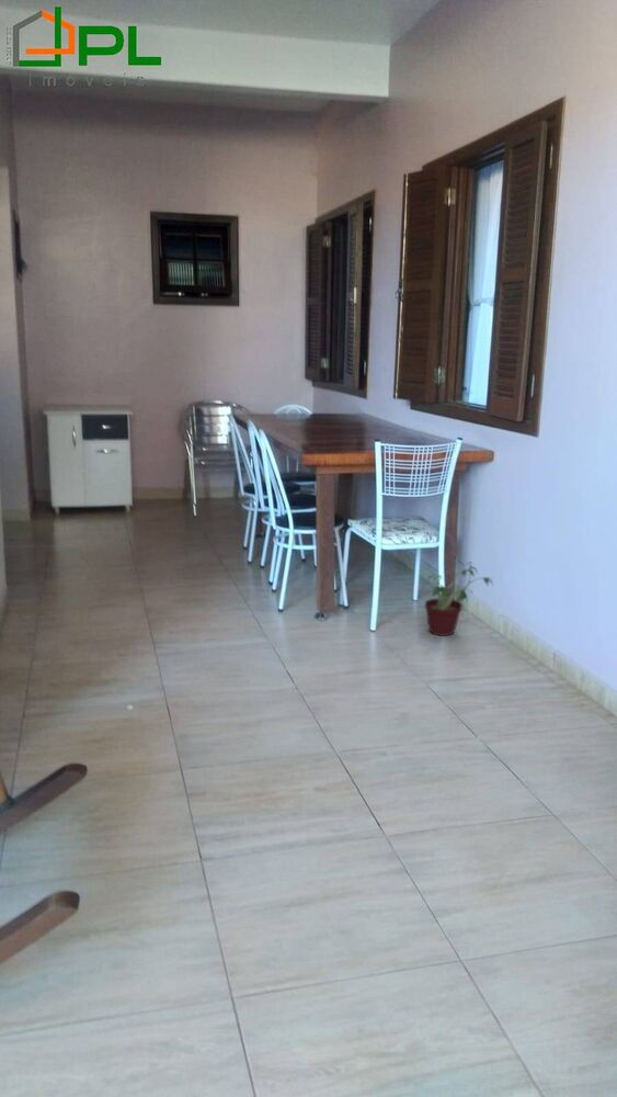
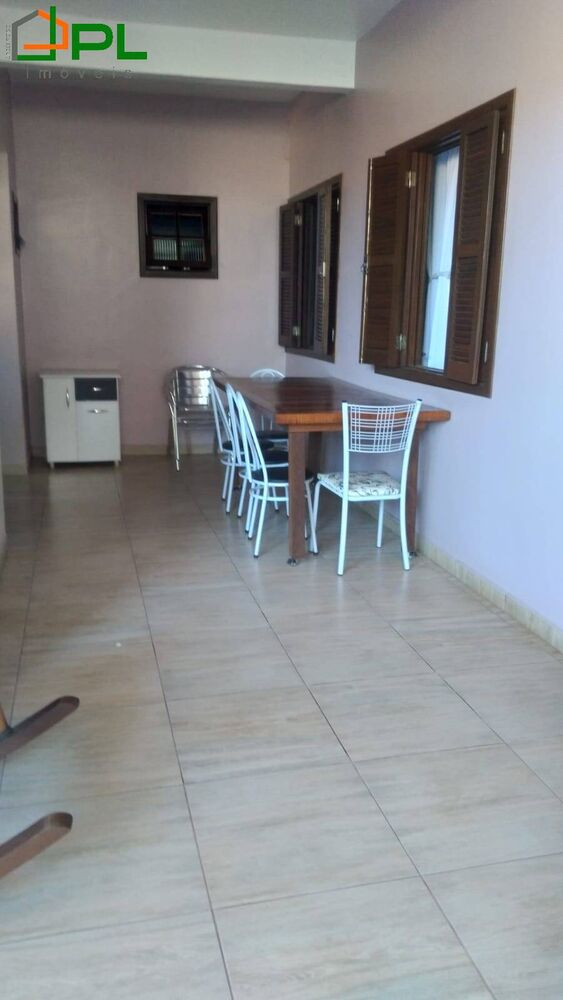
- potted plant (459, 595)
